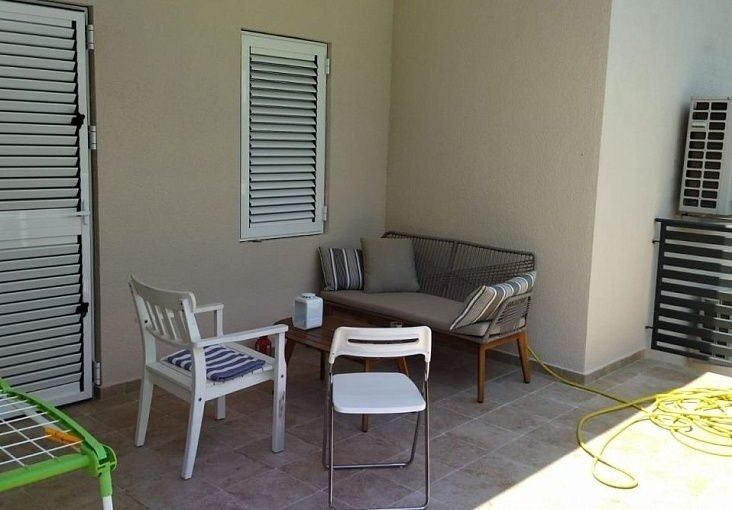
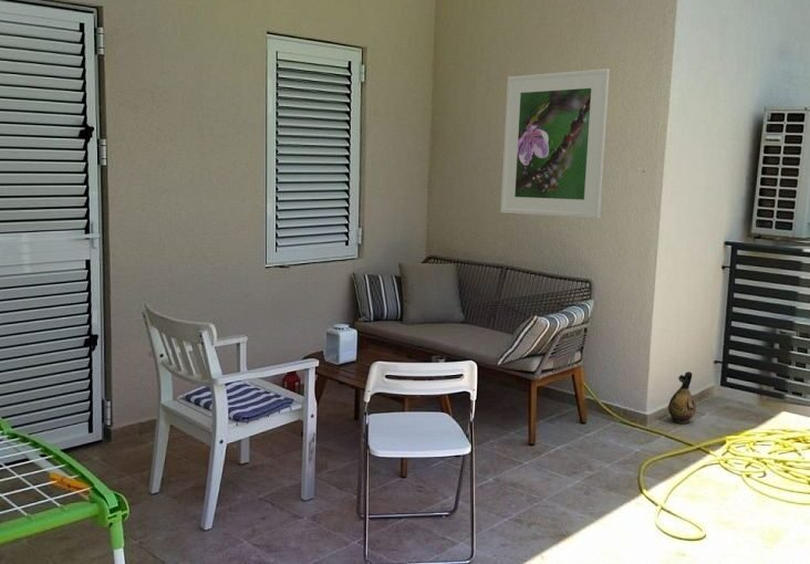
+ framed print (551, 144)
+ ceramic jug (683, 396)
